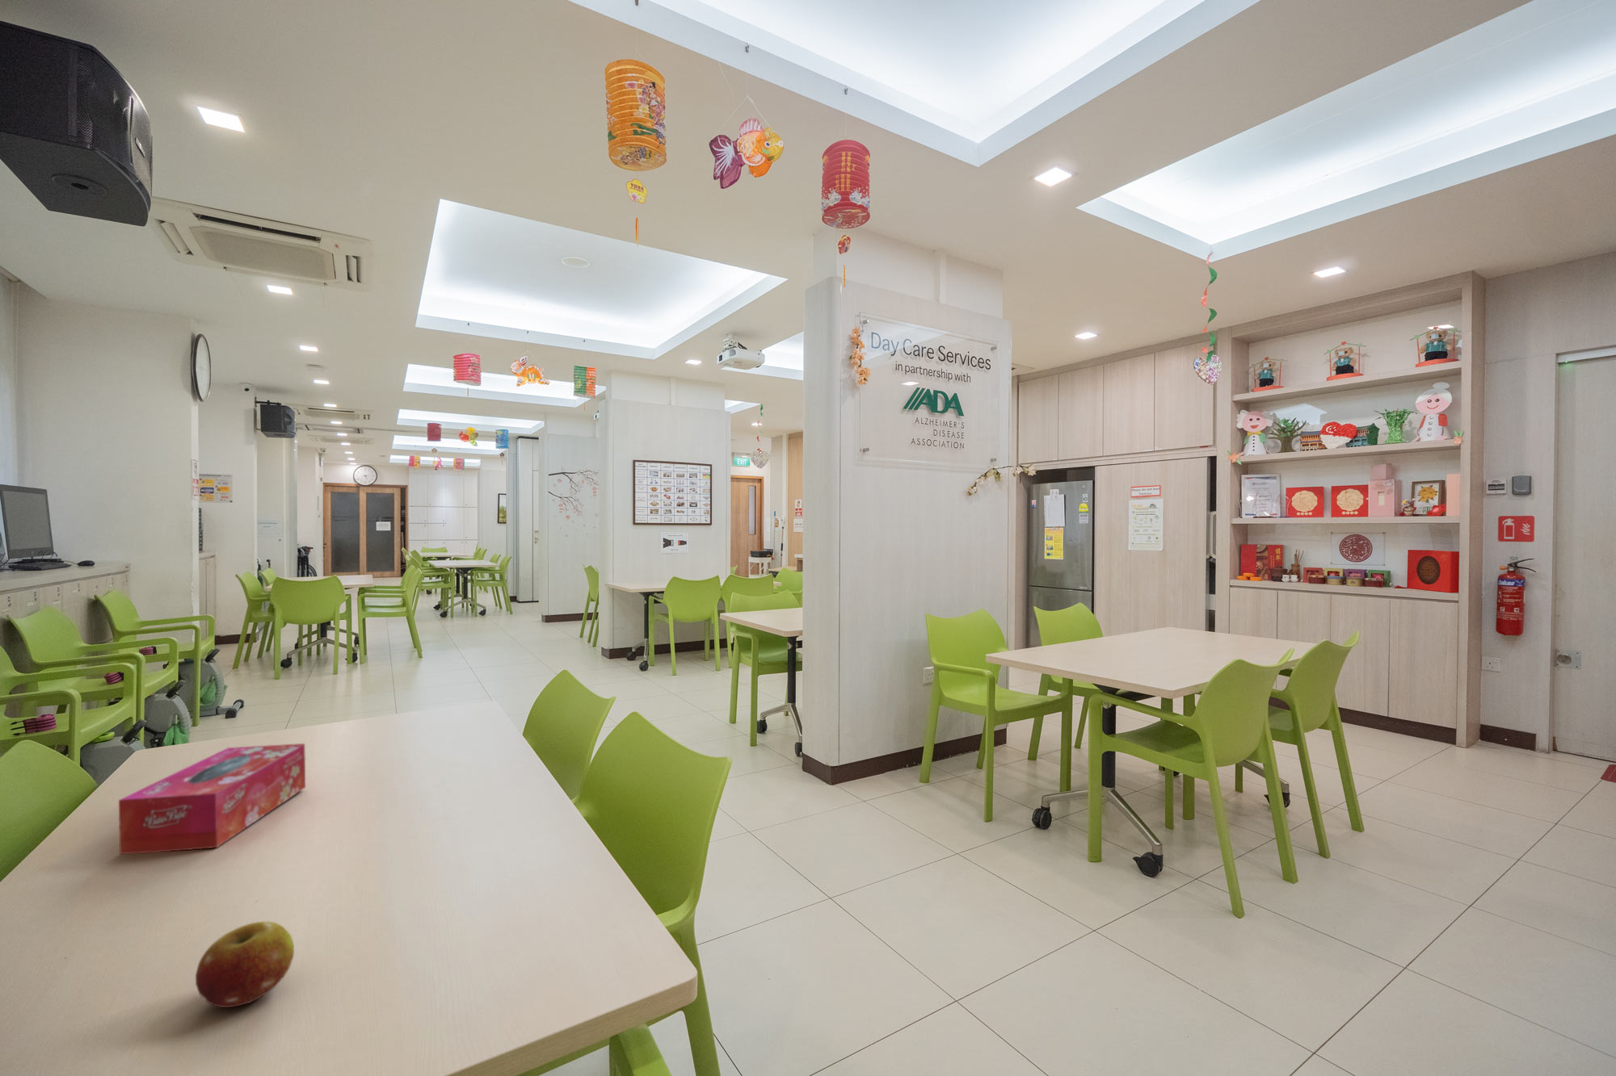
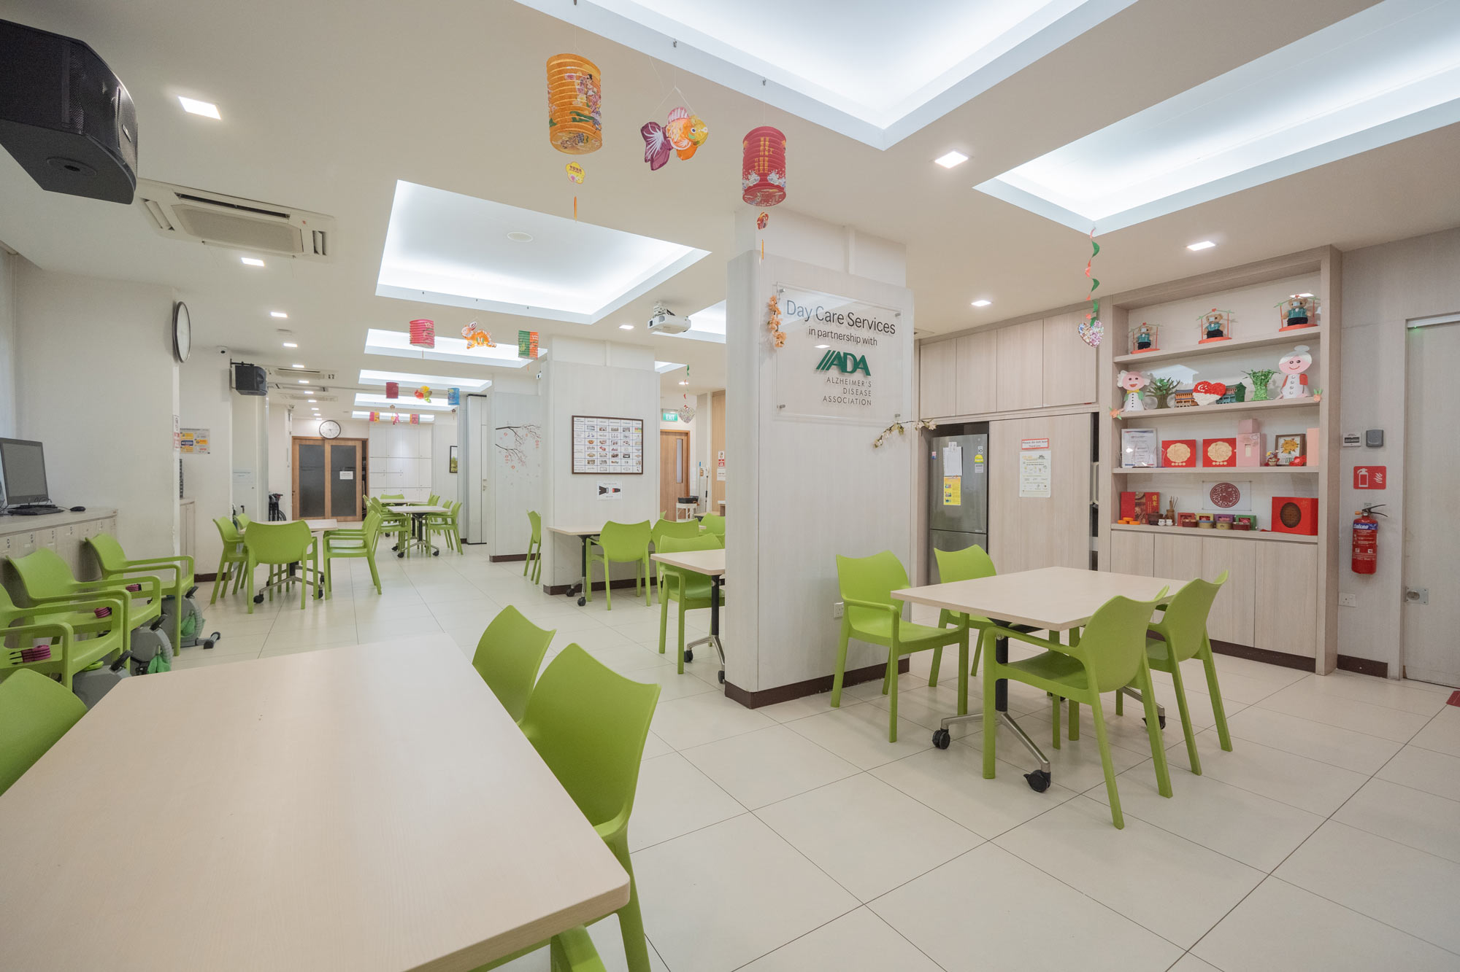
- tissue box (222, 793)
- fruit (245, 962)
